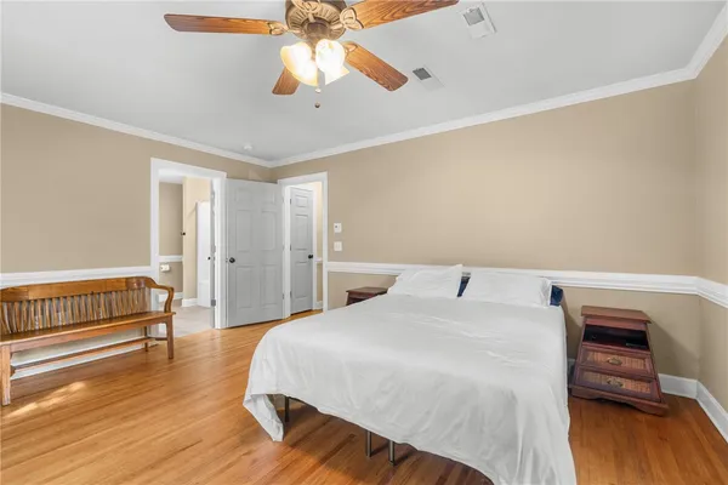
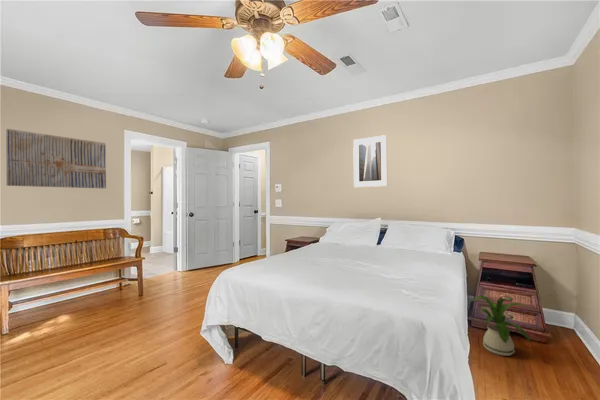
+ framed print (369, 162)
+ house plant (499, 319)
+ wall art (61, 162)
